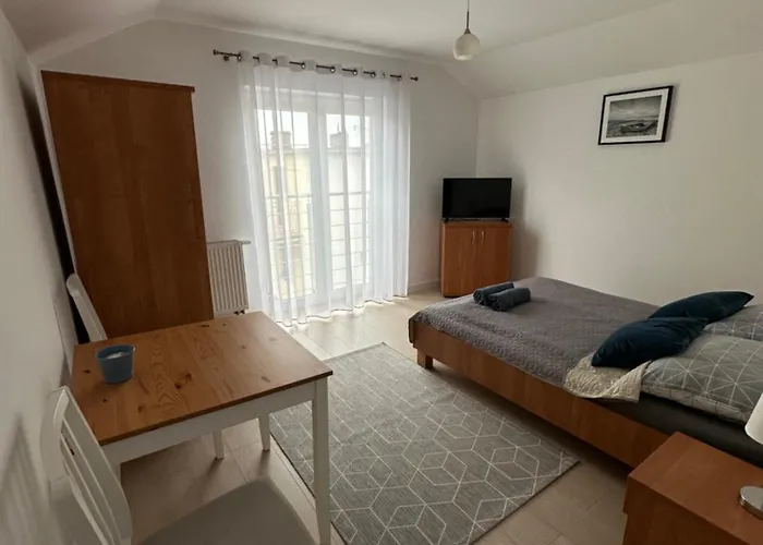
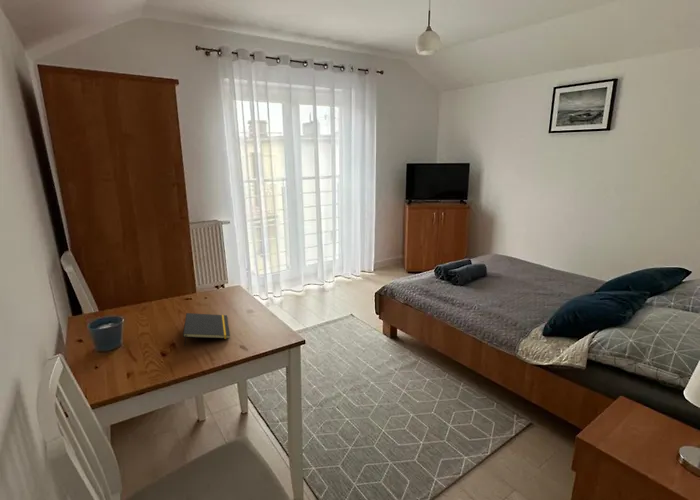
+ notepad (206, 325)
